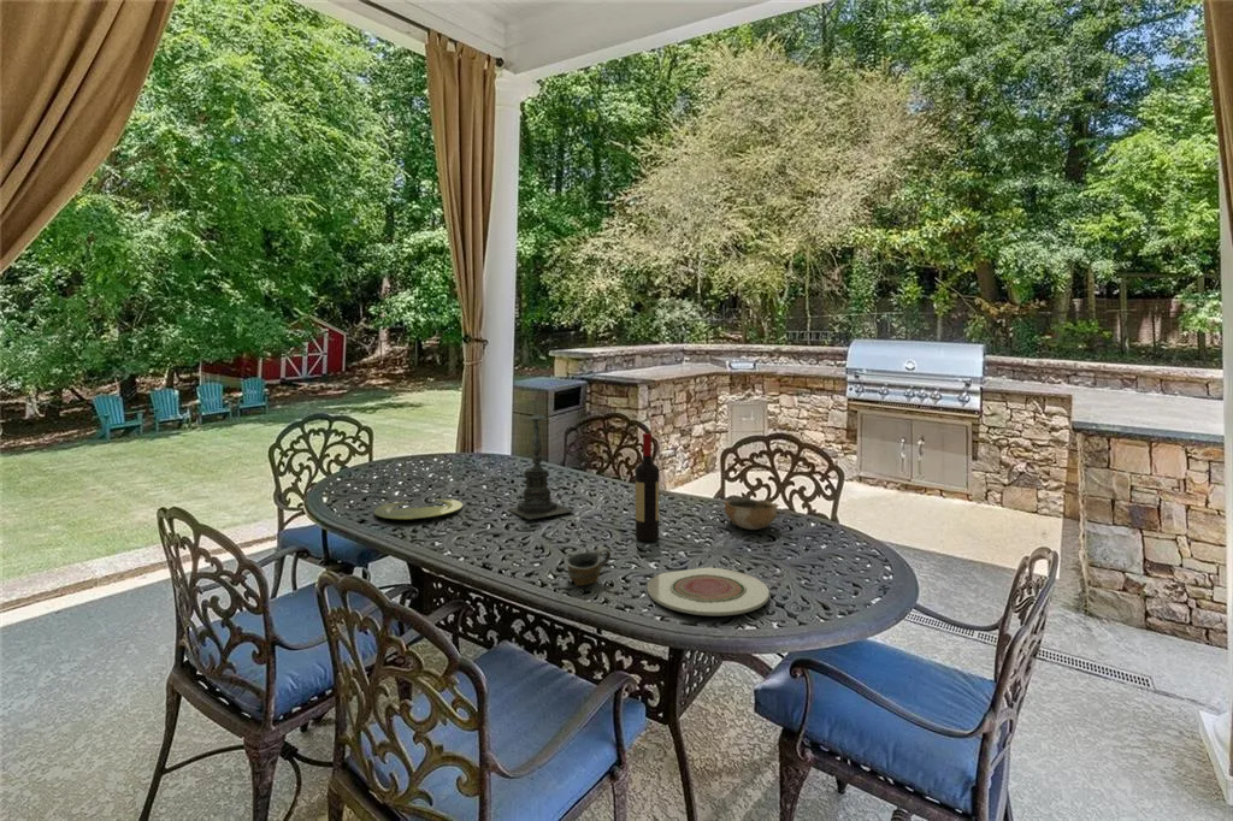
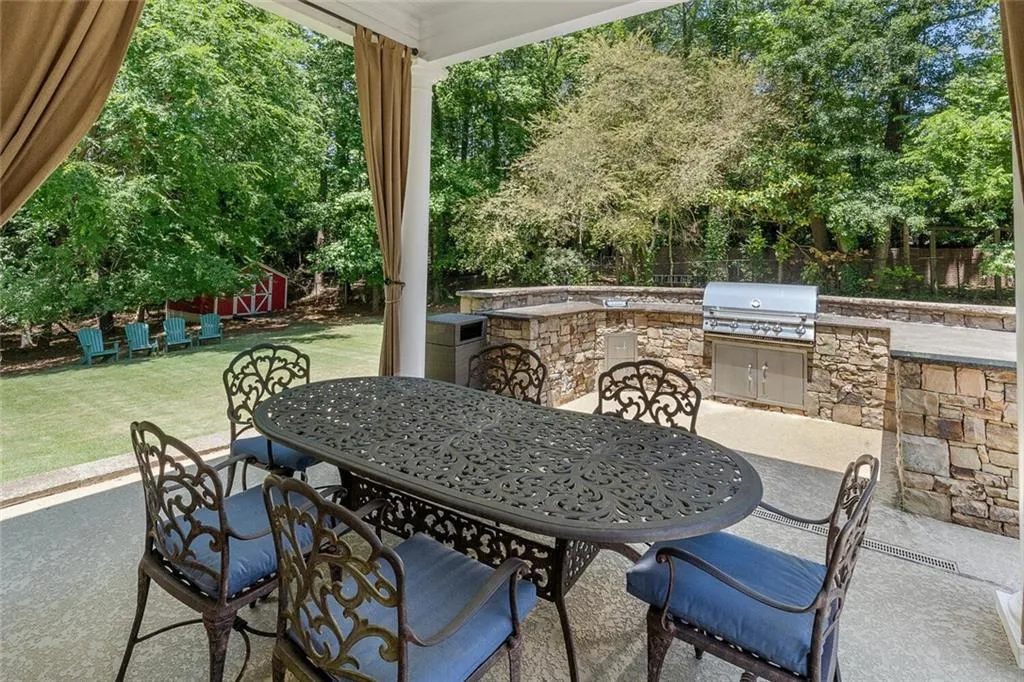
- bowl (750, 514)
- plate (707, 587)
- candle holder (537, 455)
- cup (586, 566)
- plate (419, 508)
- wine bottle (647, 486)
